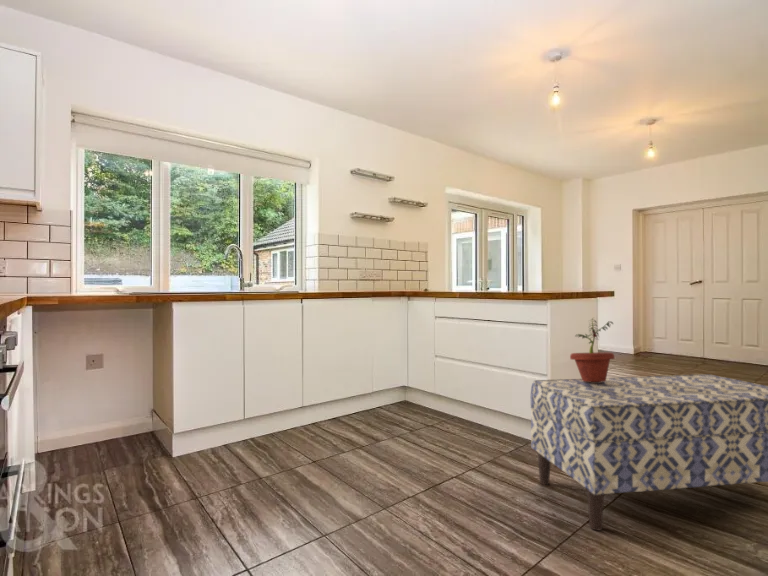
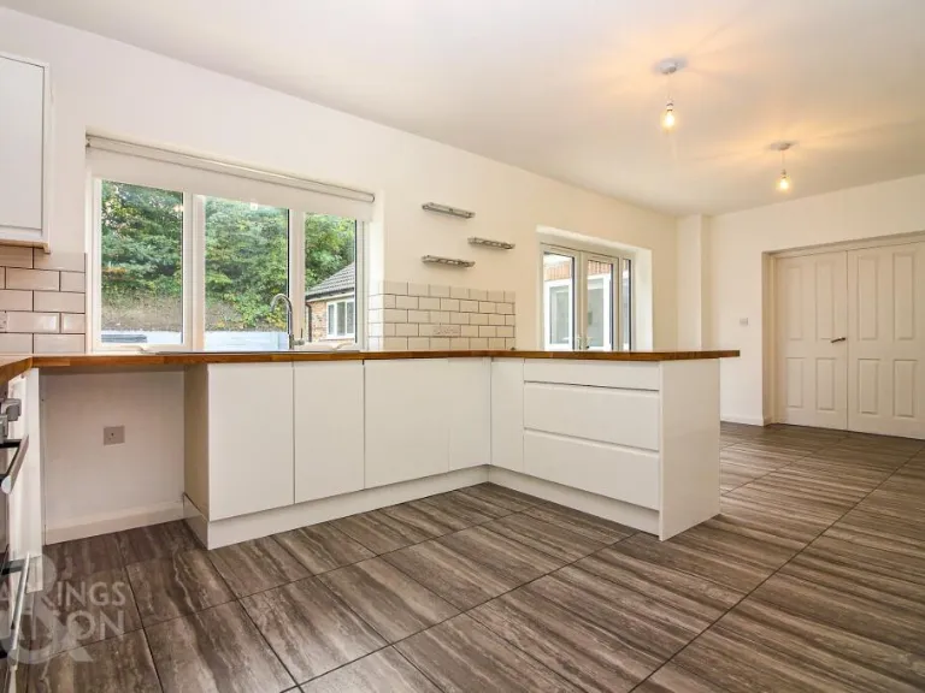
- bench (661, 441)
- potted plant (592, 350)
